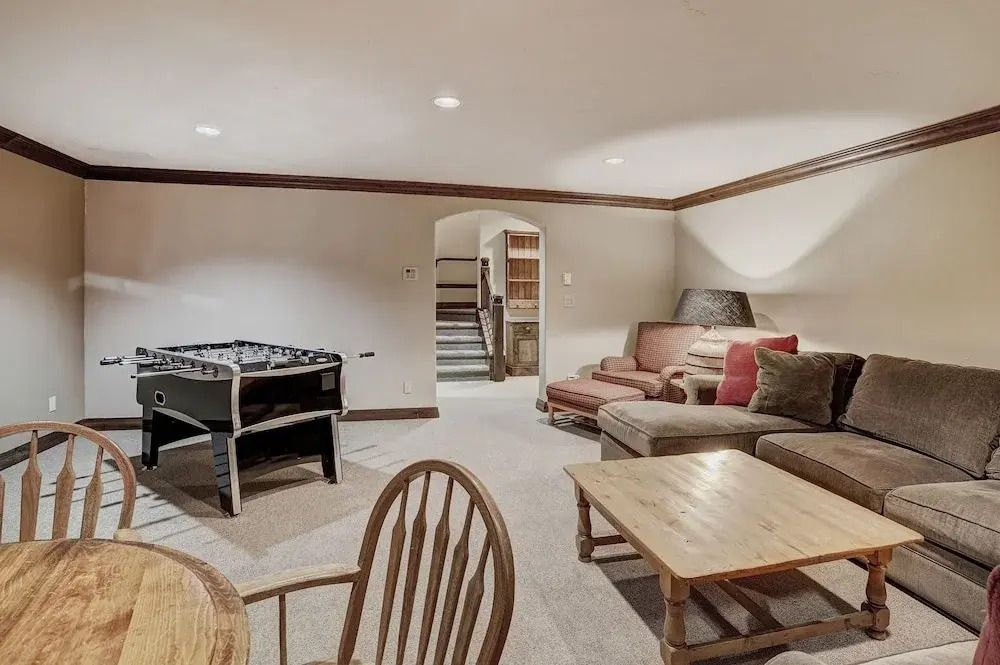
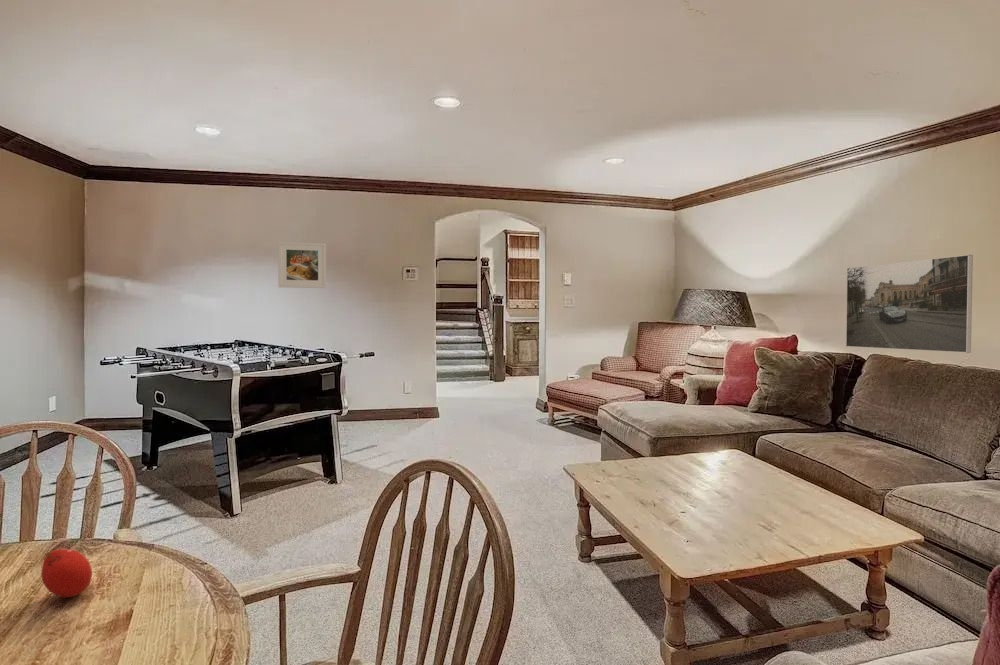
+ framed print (902, 305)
+ fruit (66, 571)
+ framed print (302, 265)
